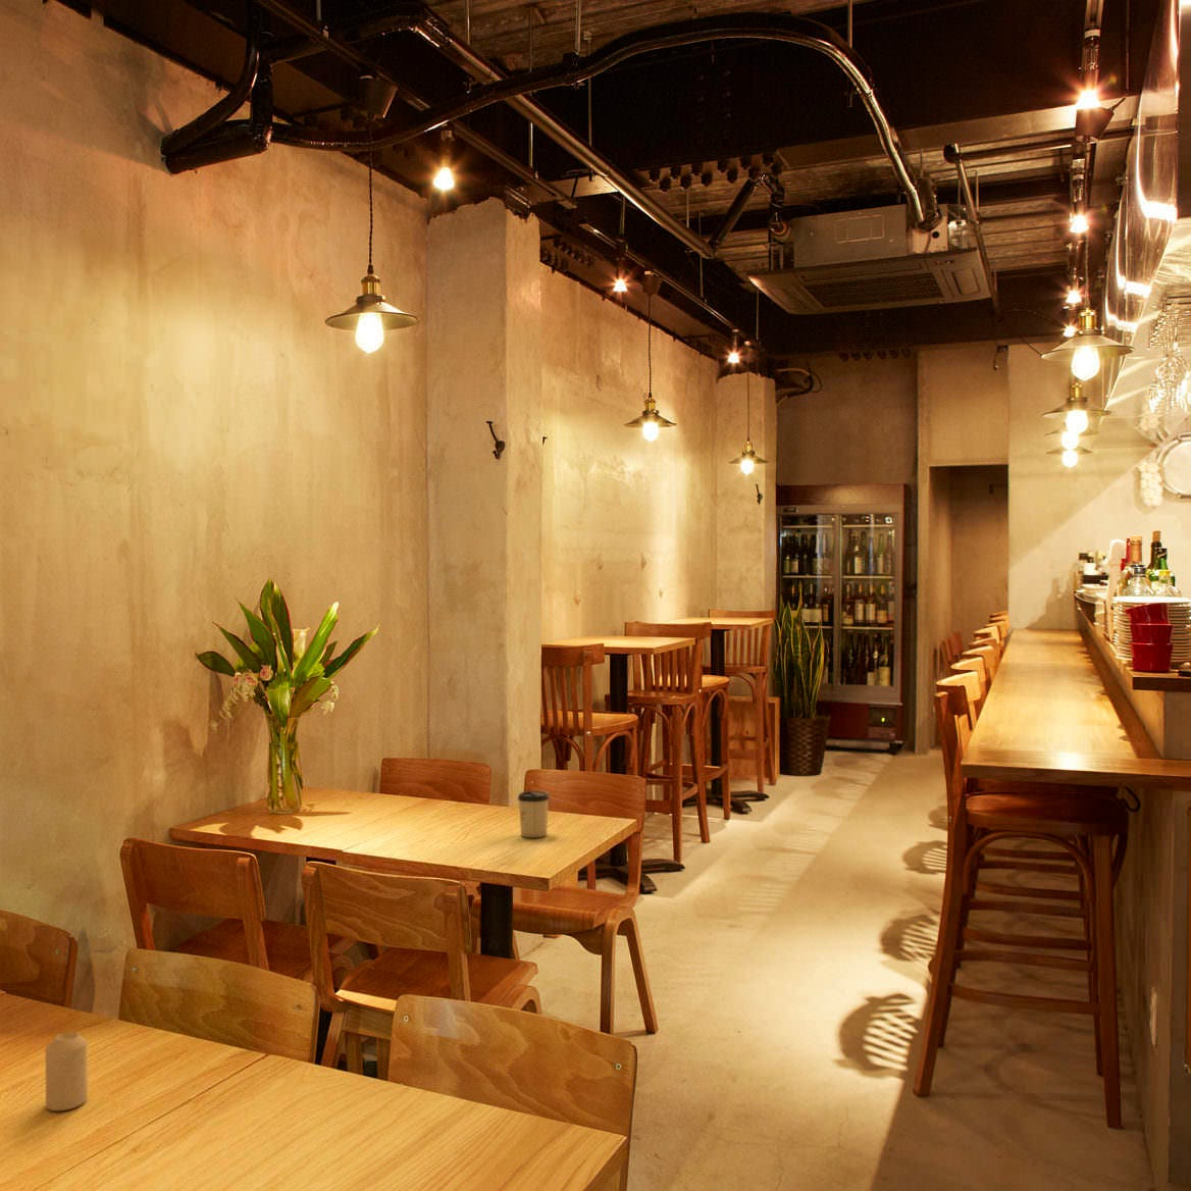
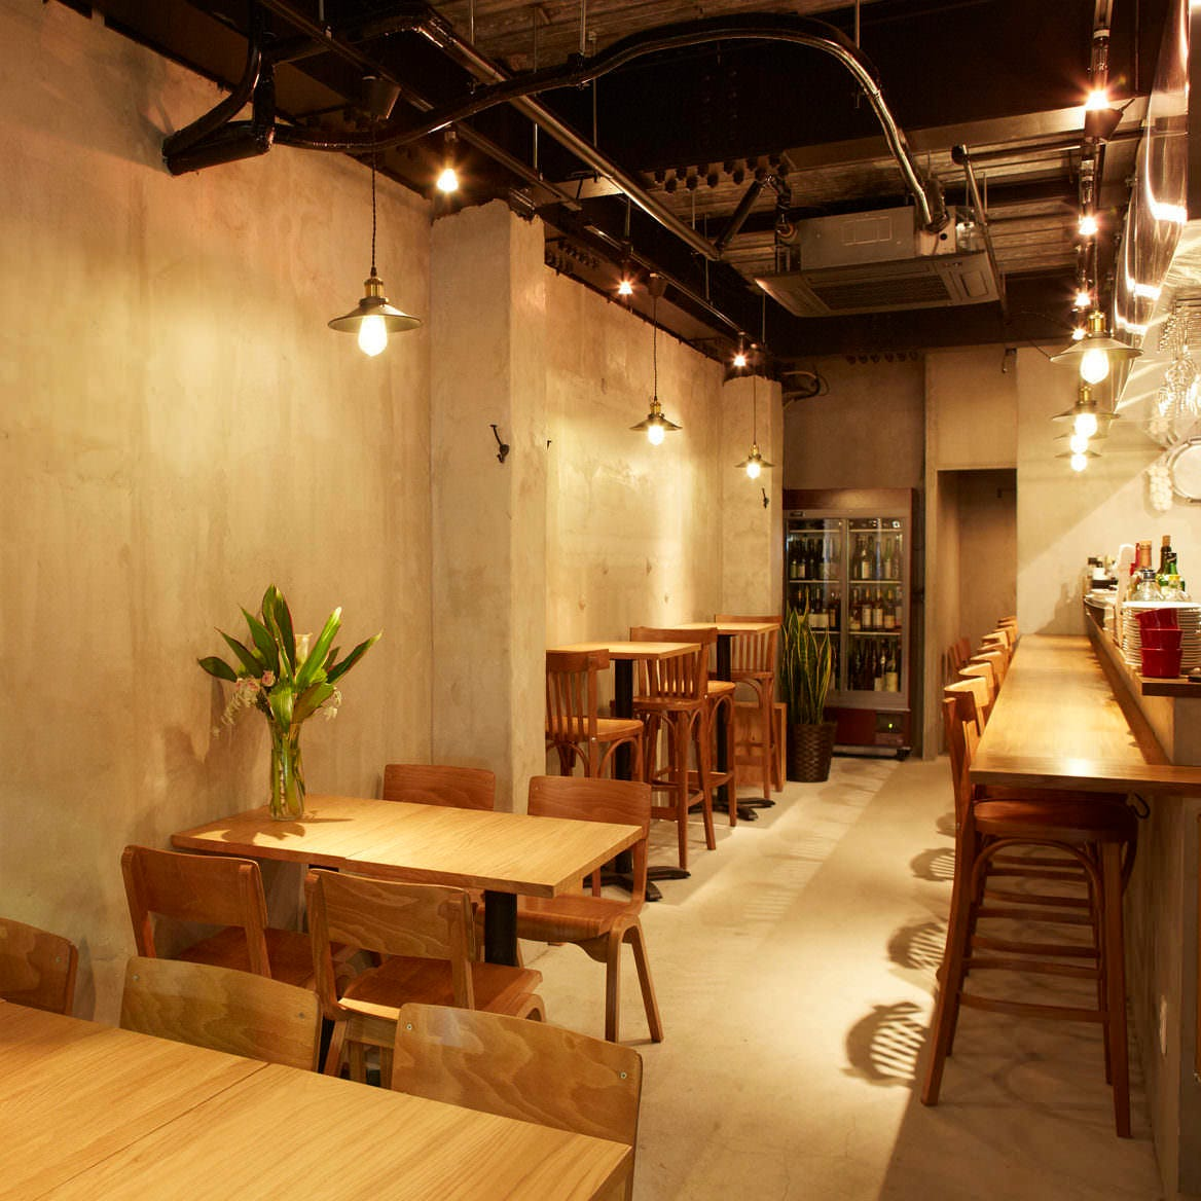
- cup (533, 814)
- candle (67, 1069)
